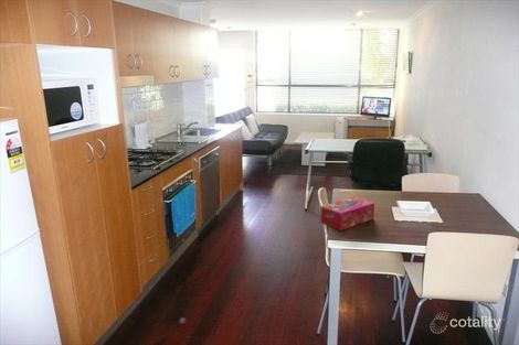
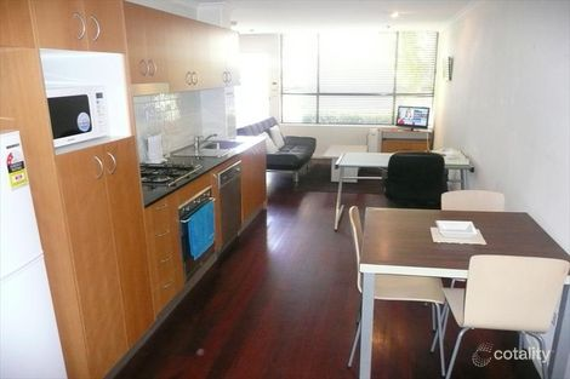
- tissue box (347, 213)
